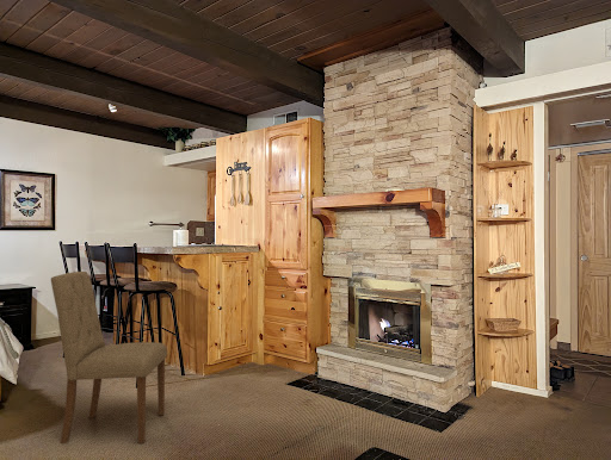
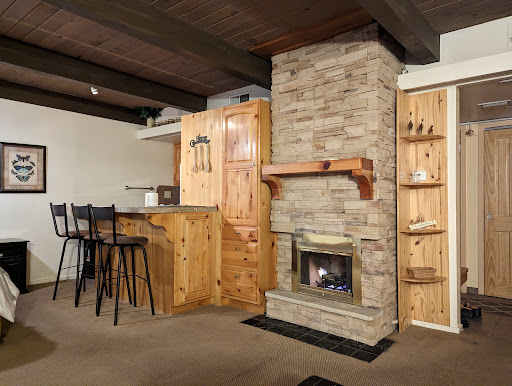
- dining chair (112, 349)
